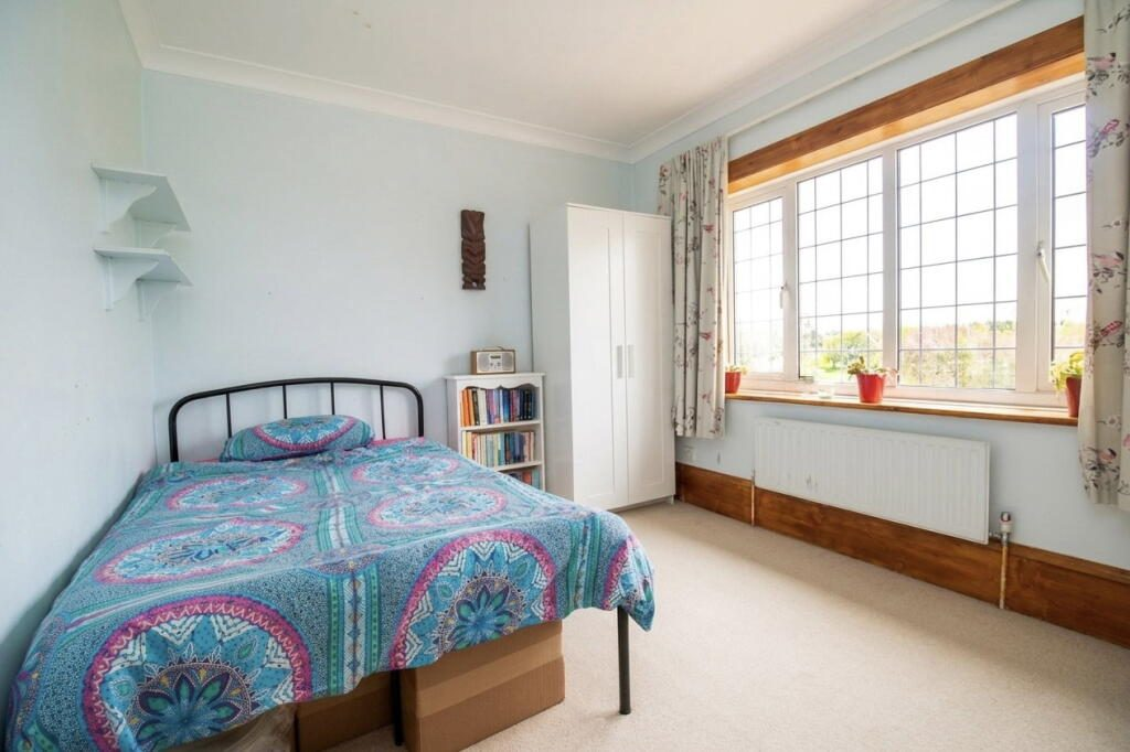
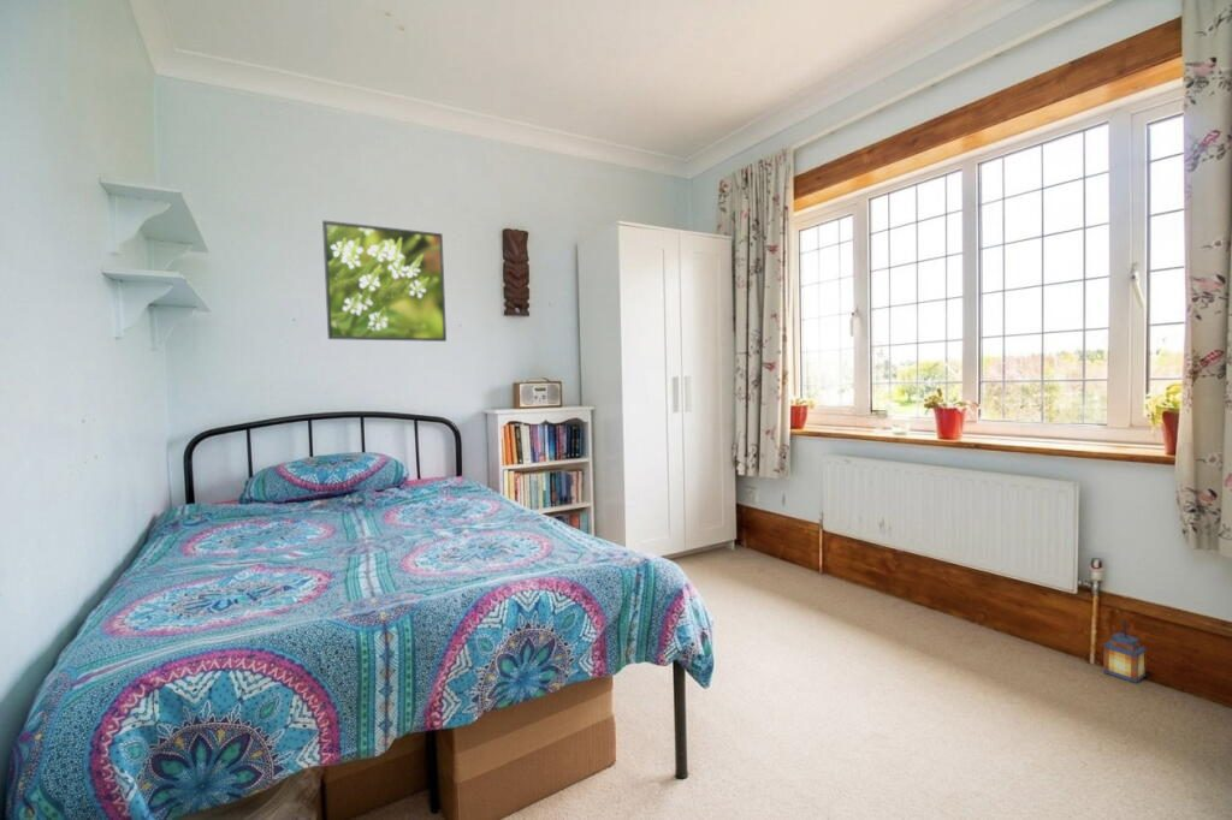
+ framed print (387, 284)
+ lantern (1124, 647)
